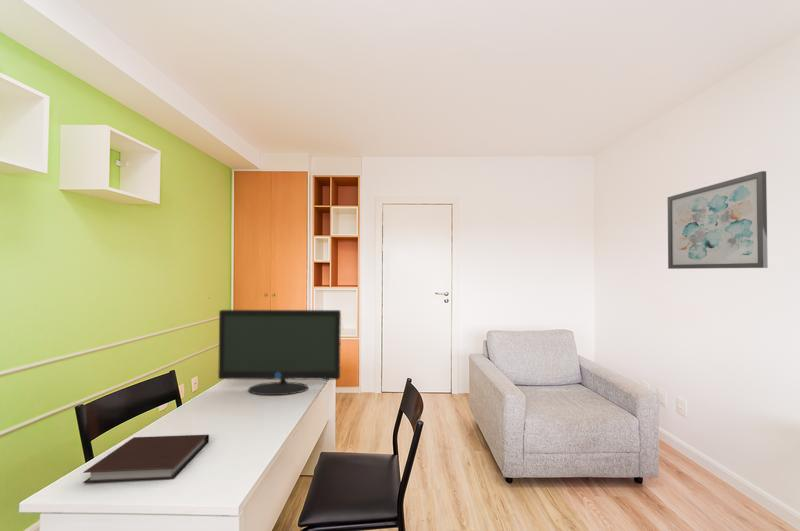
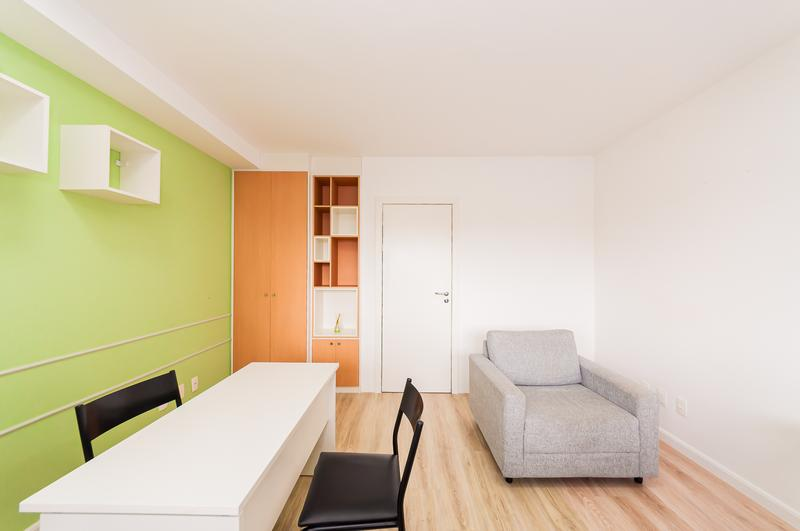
- monitor (278, 349)
- wall art (709, 227)
- notebook (152, 455)
